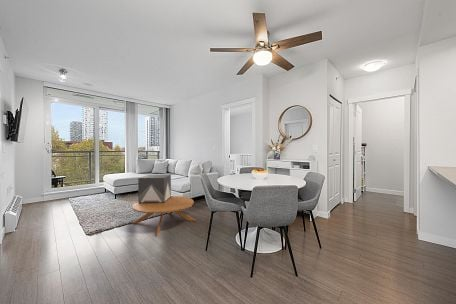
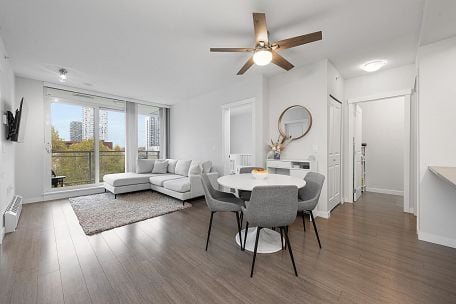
- coffee table (164, 212)
- decorative cube (155, 188)
